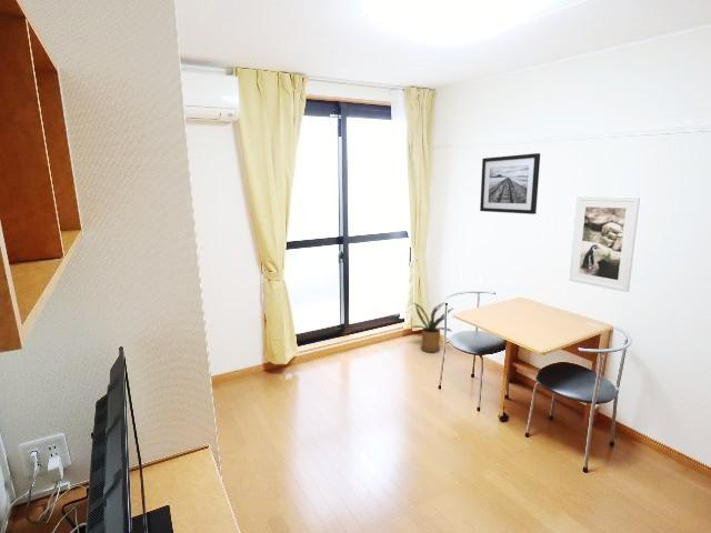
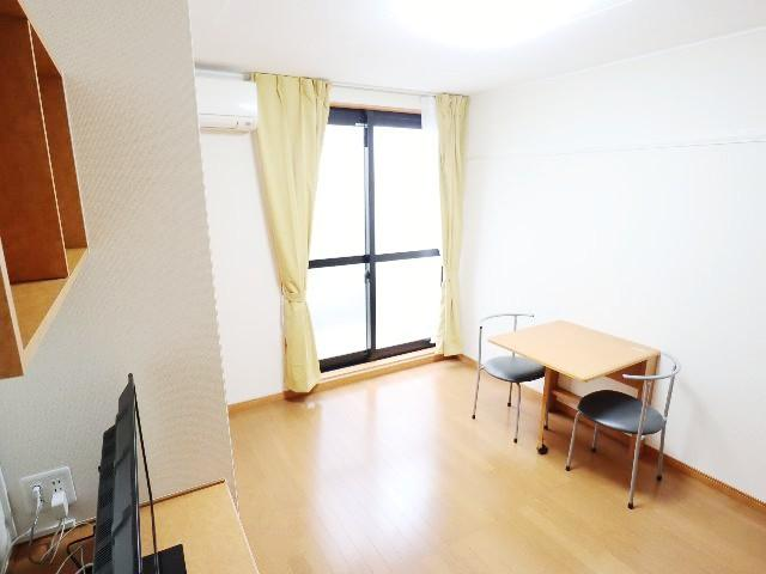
- house plant (432, 323)
- wall art (508, 184)
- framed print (601, 242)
